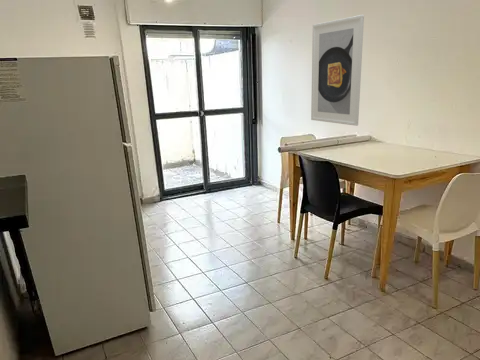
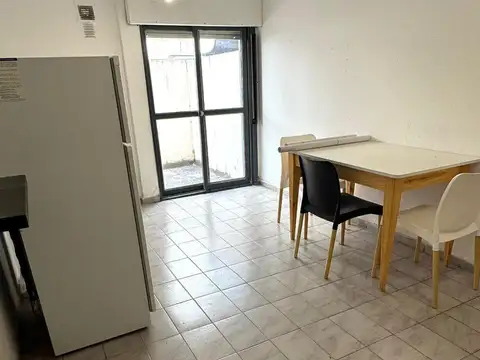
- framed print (334, 73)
